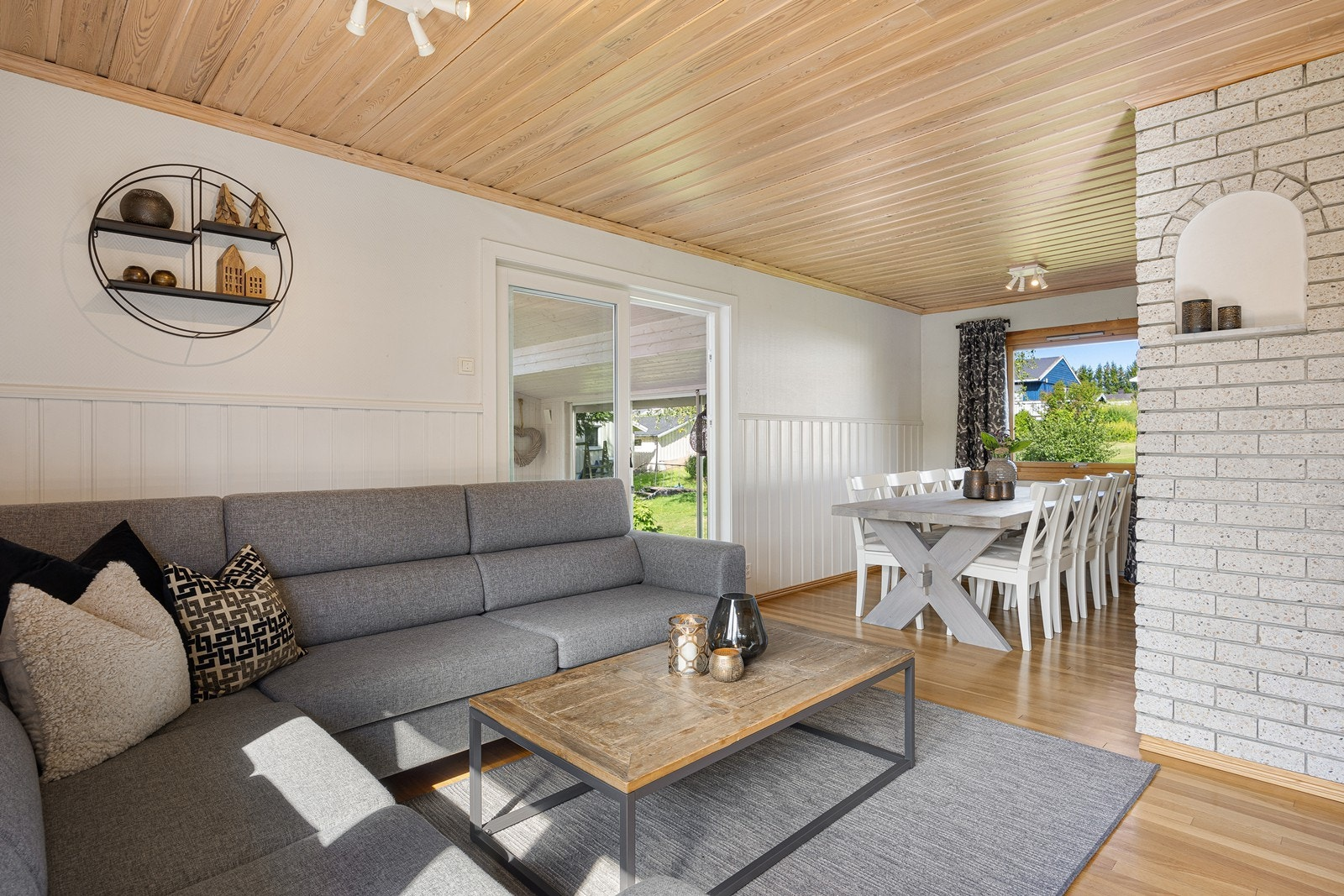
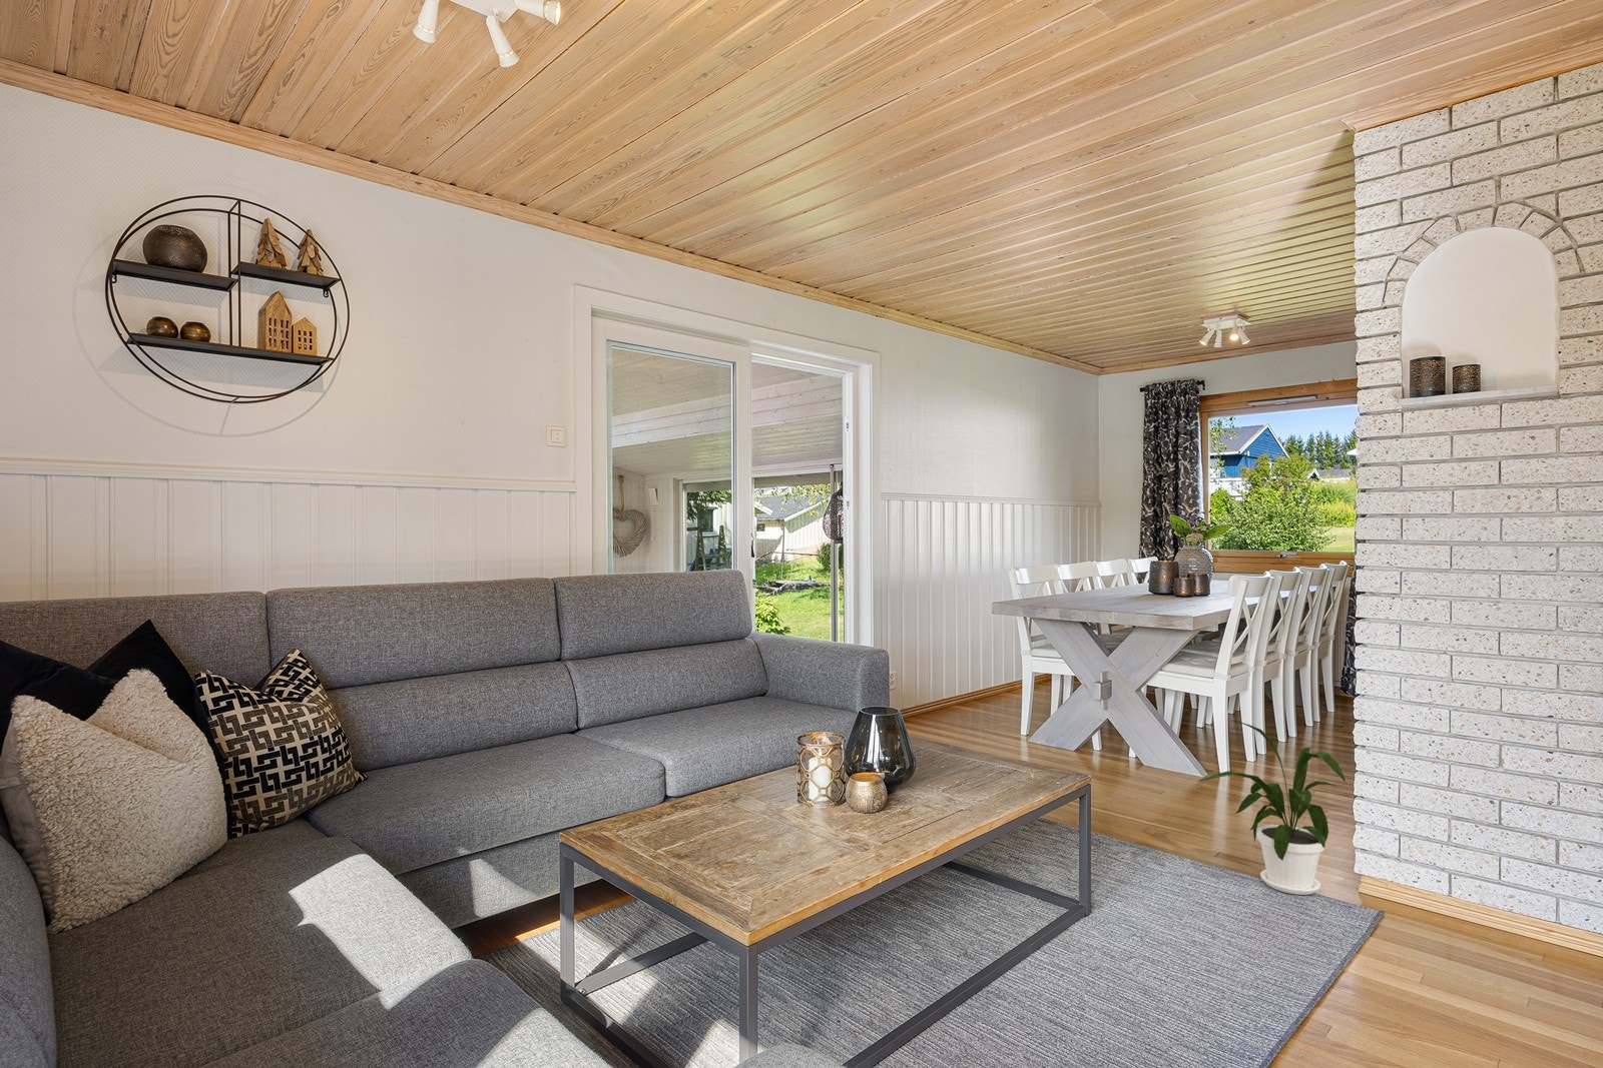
+ house plant (1283, 807)
